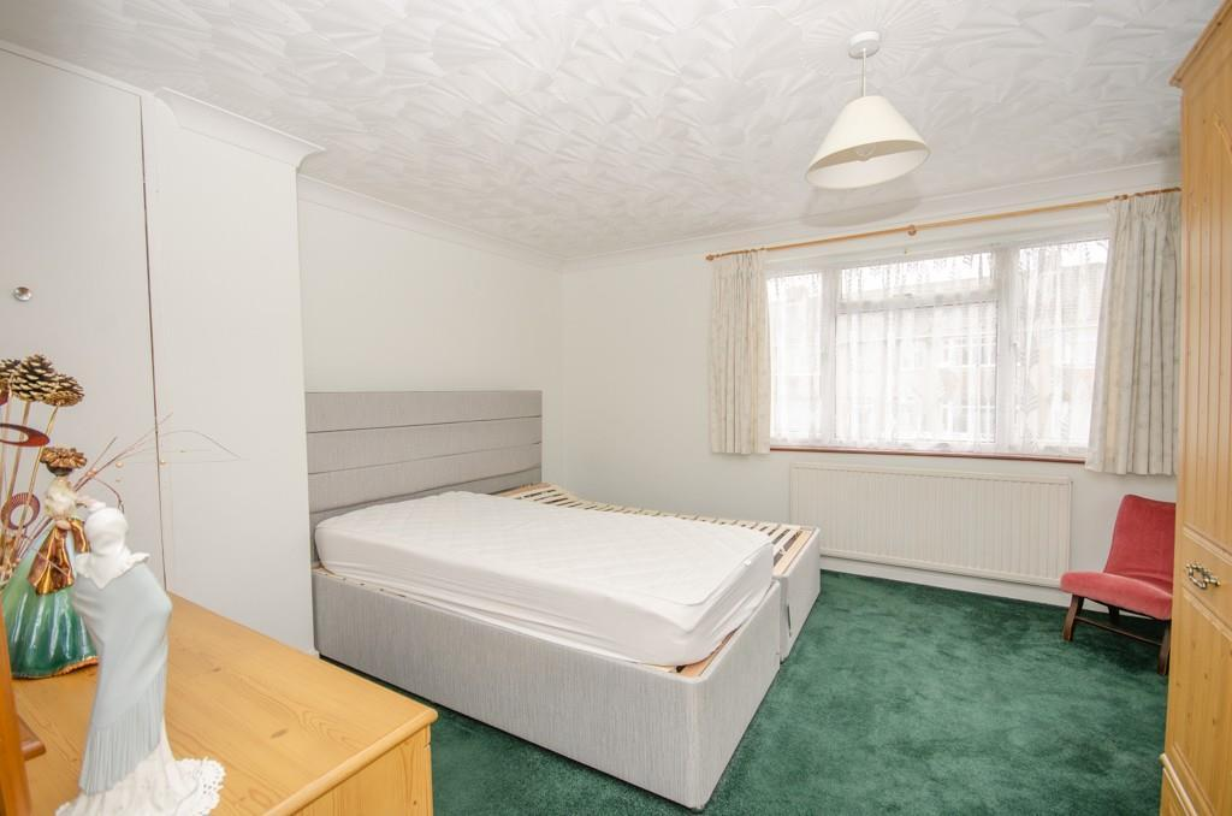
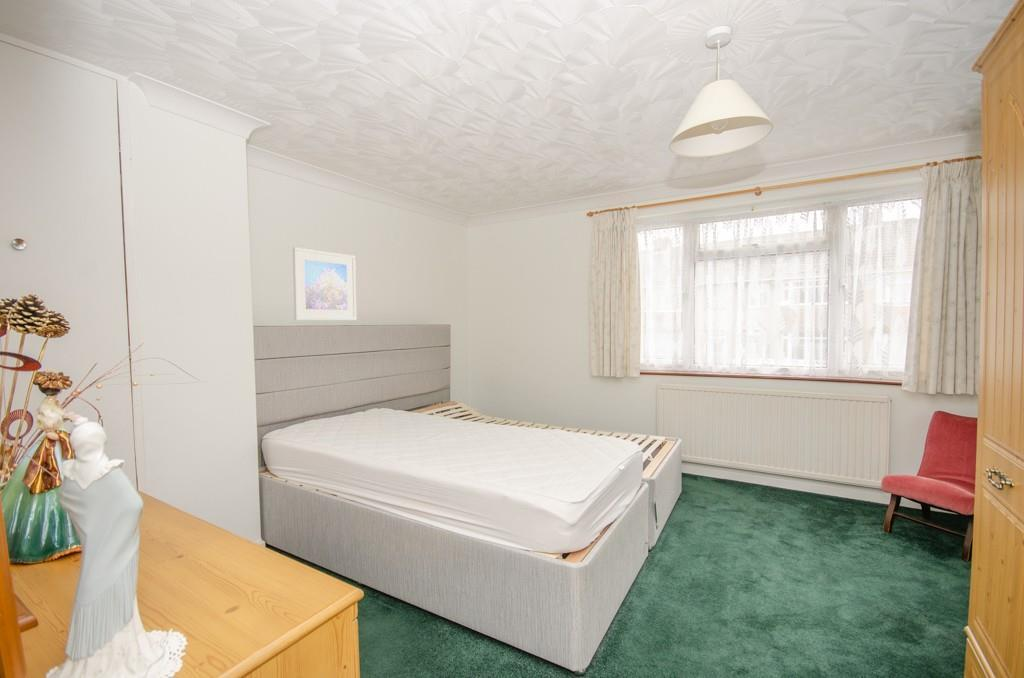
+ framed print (326, 286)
